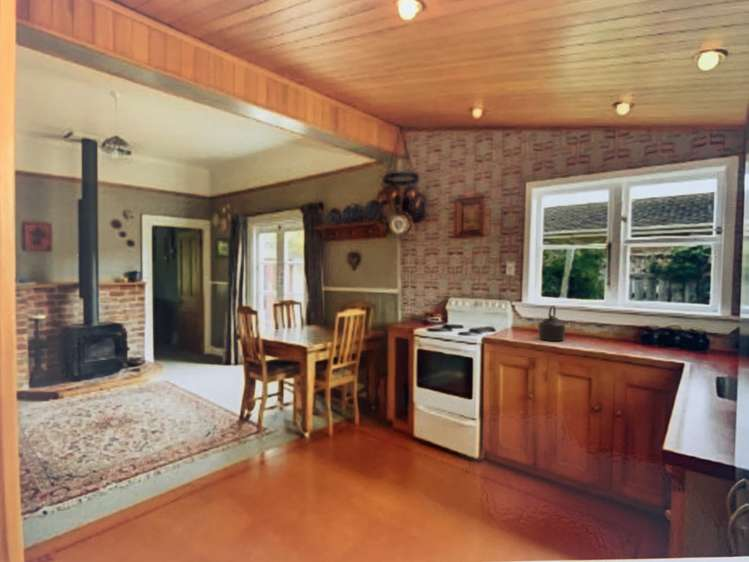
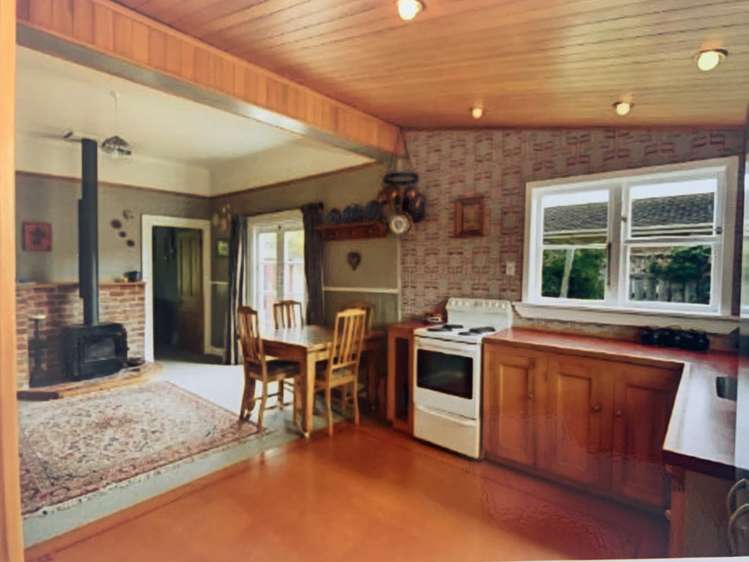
- kettle (552, 321)
